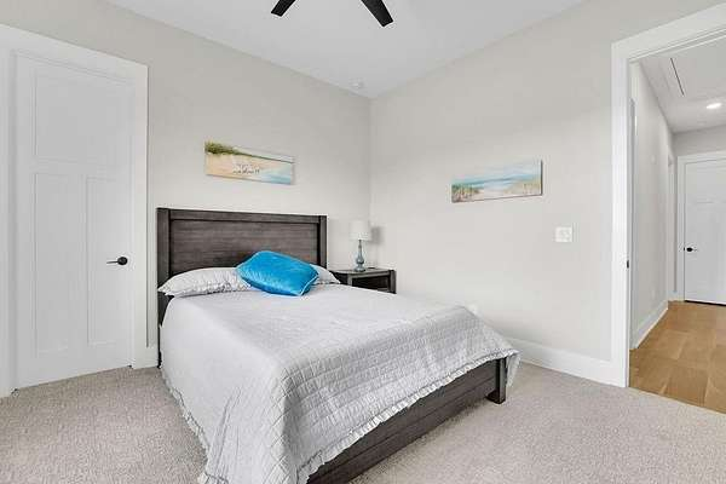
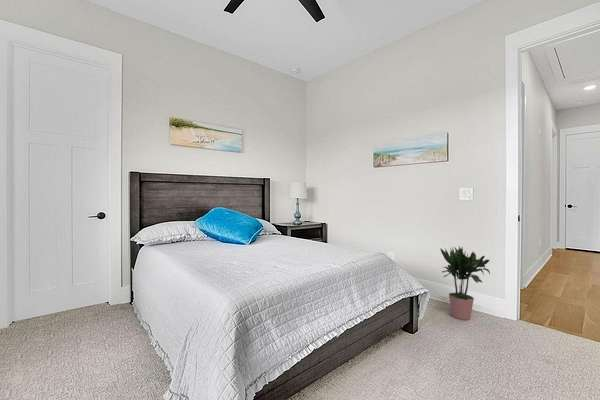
+ potted plant (467, 281)
